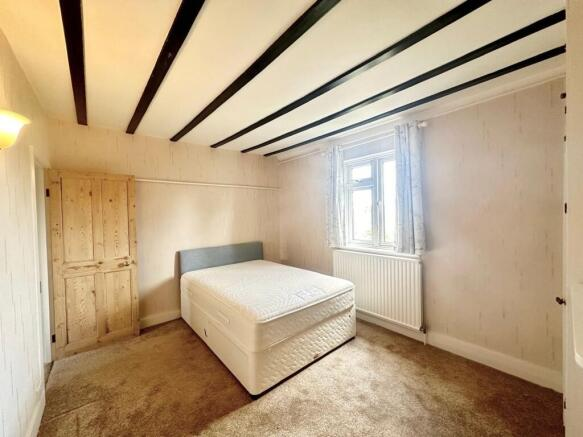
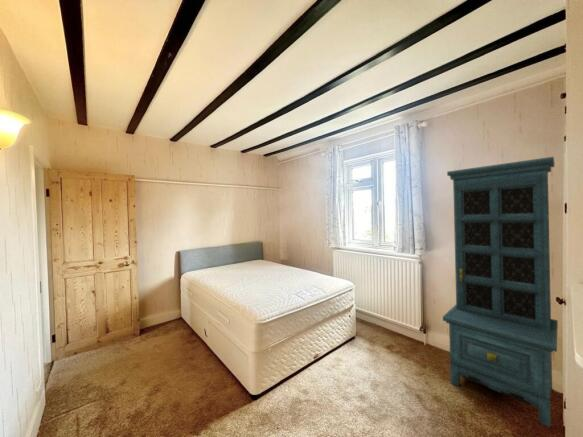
+ cabinet (497, 277)
